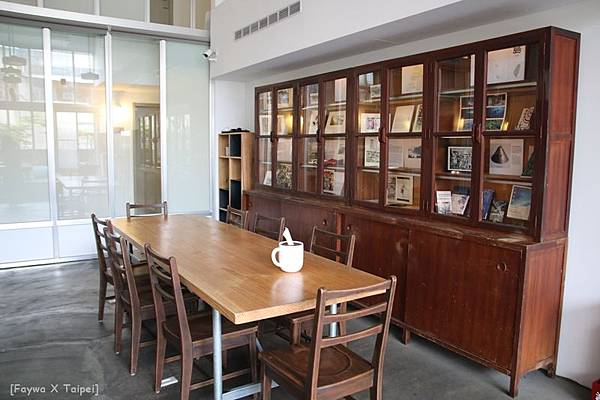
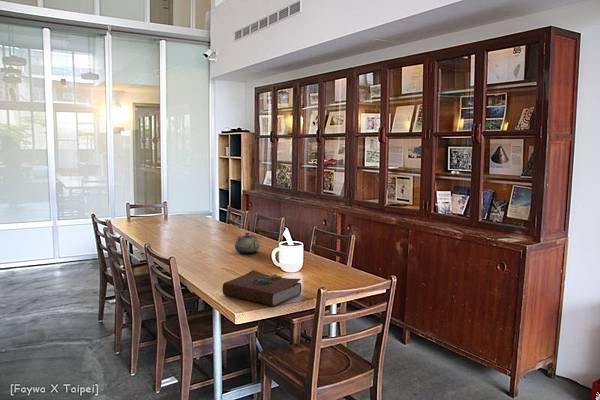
+ book (262, 286)
+ teapot (247, 242)
